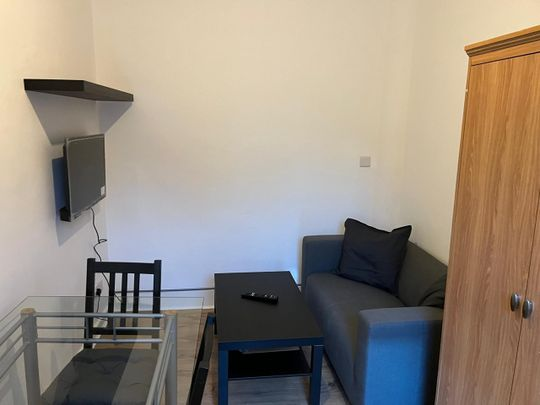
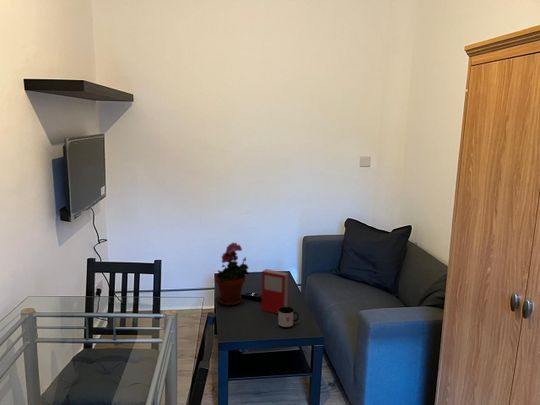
+ mug (288, 317)
+ potted plant (231, 272)
+ book (274, 291)
